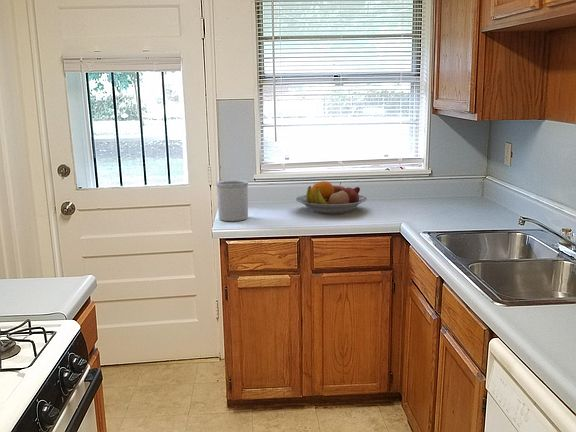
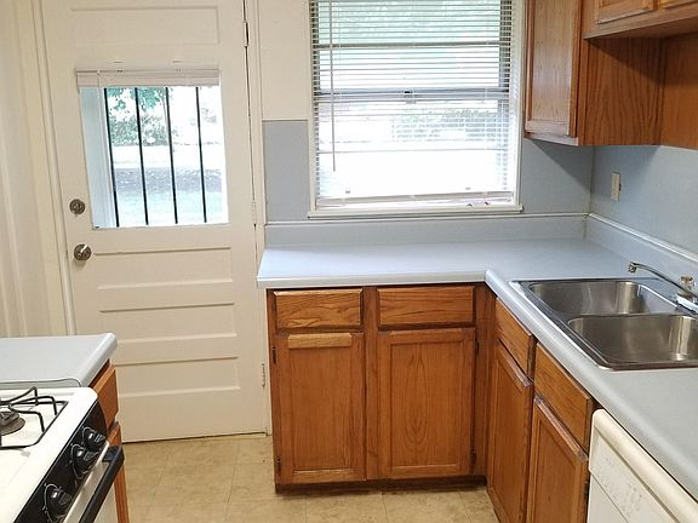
- utensil holder (232, 200)
- fruit bowl (331, 195)
